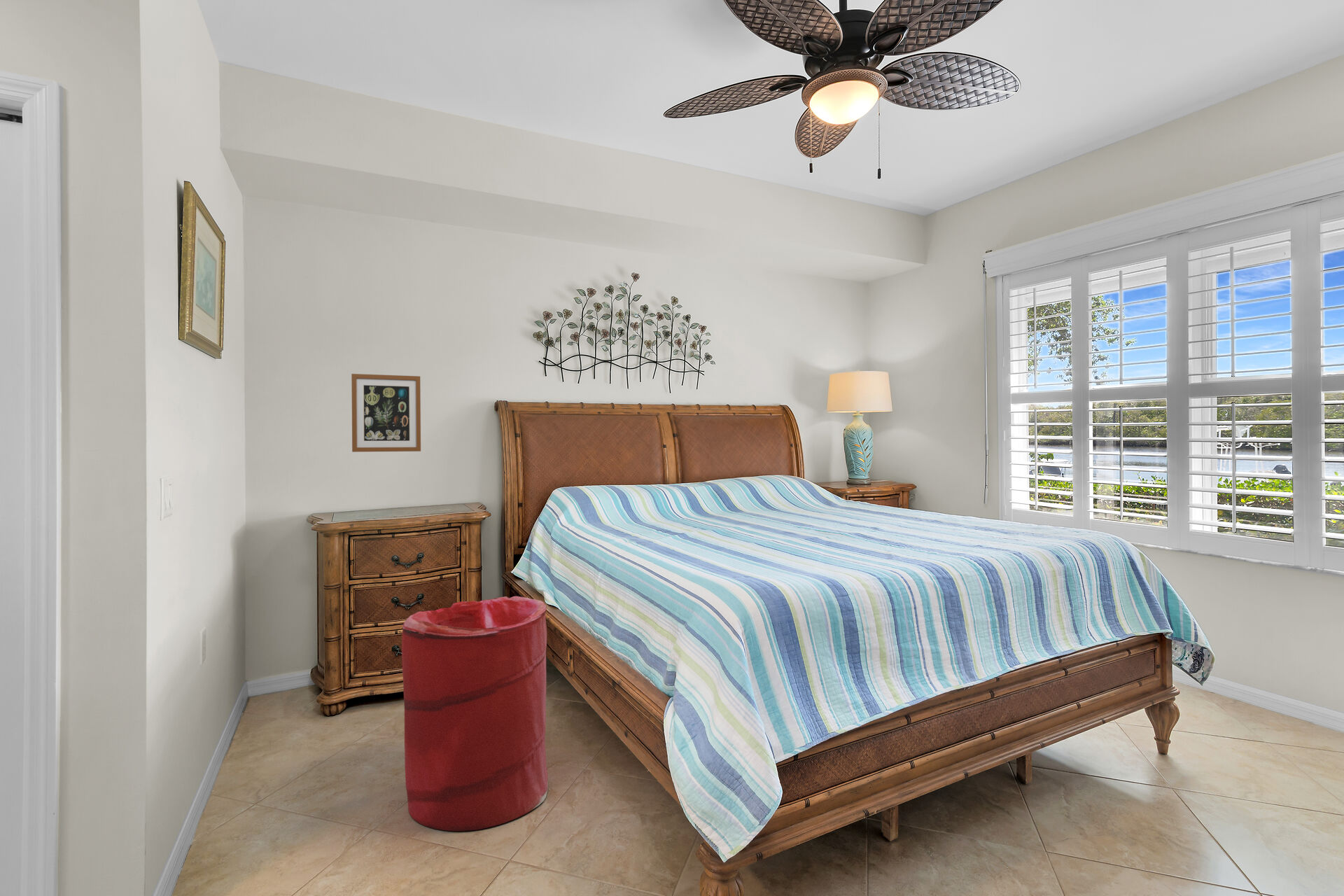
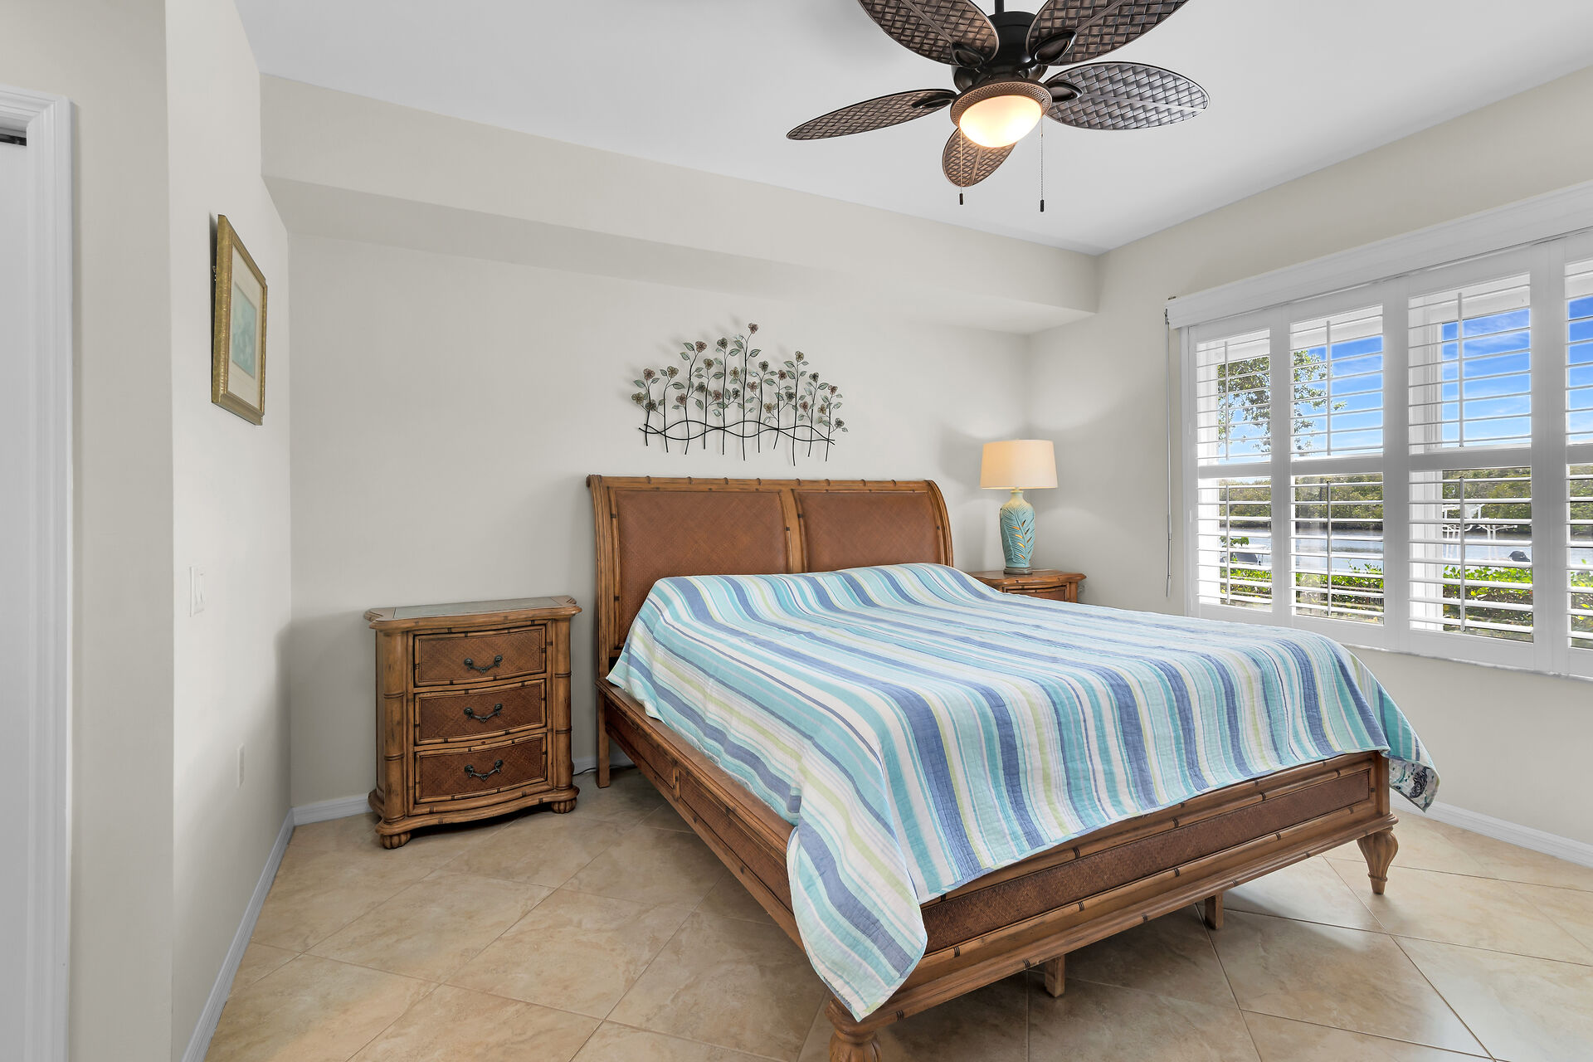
- wall art (386, 413)
- laundry hamper (477, 698)
